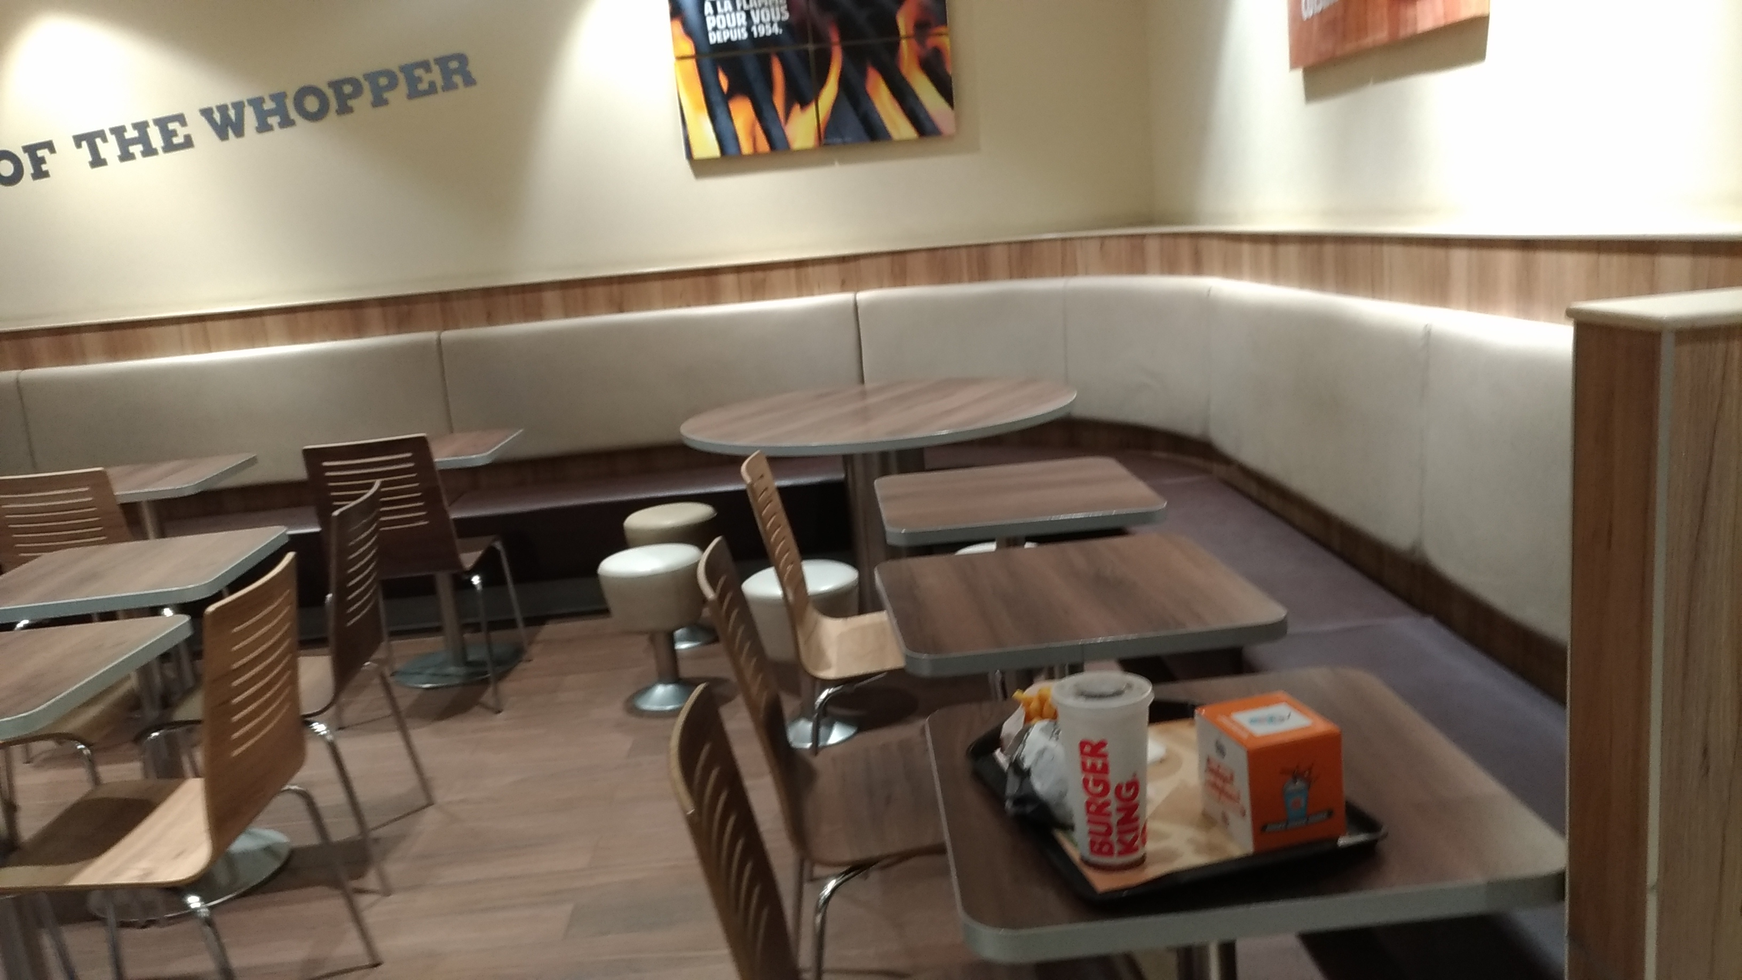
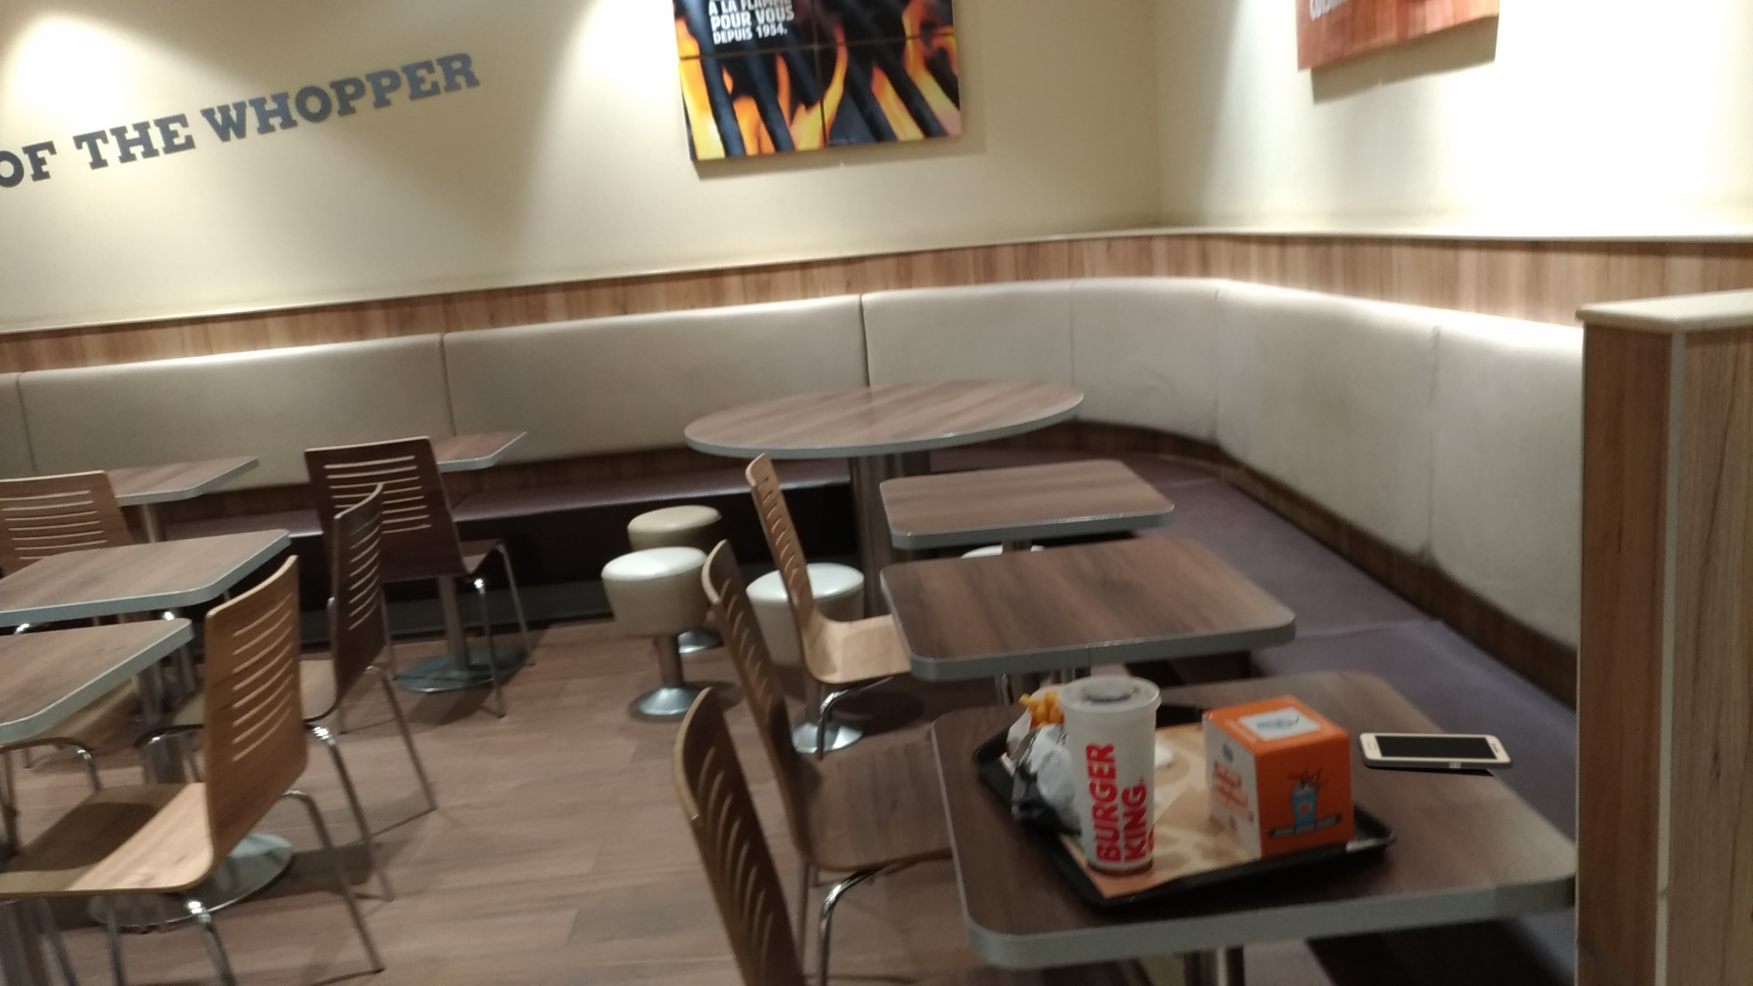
+ cell phone (1433, 751)
